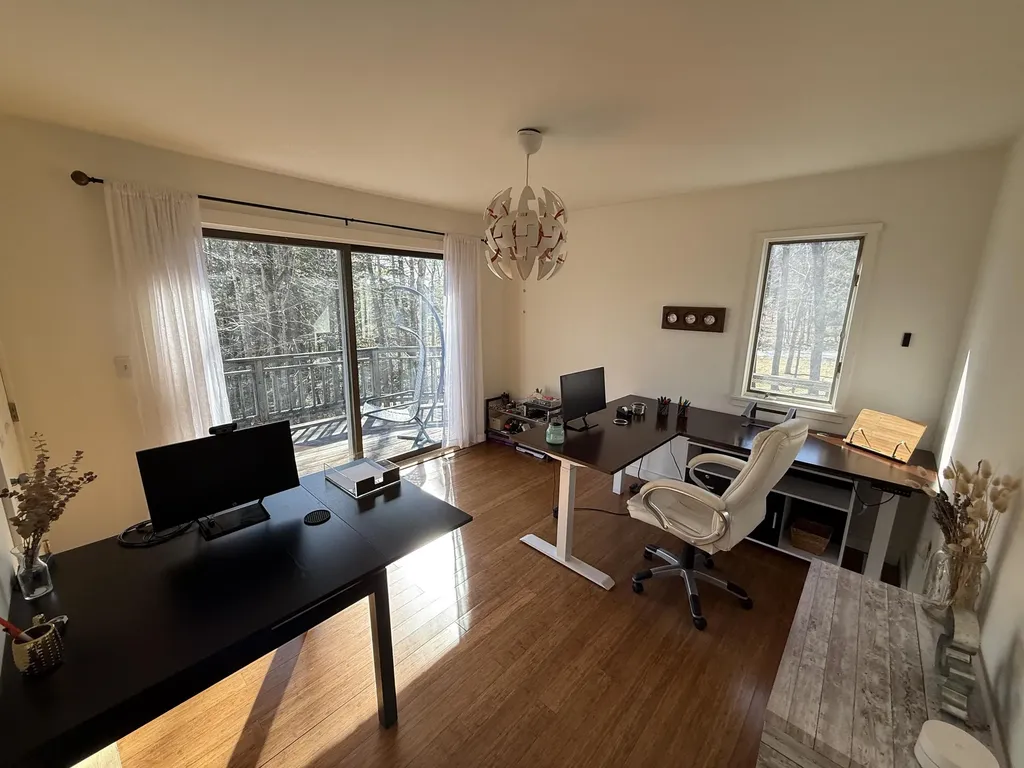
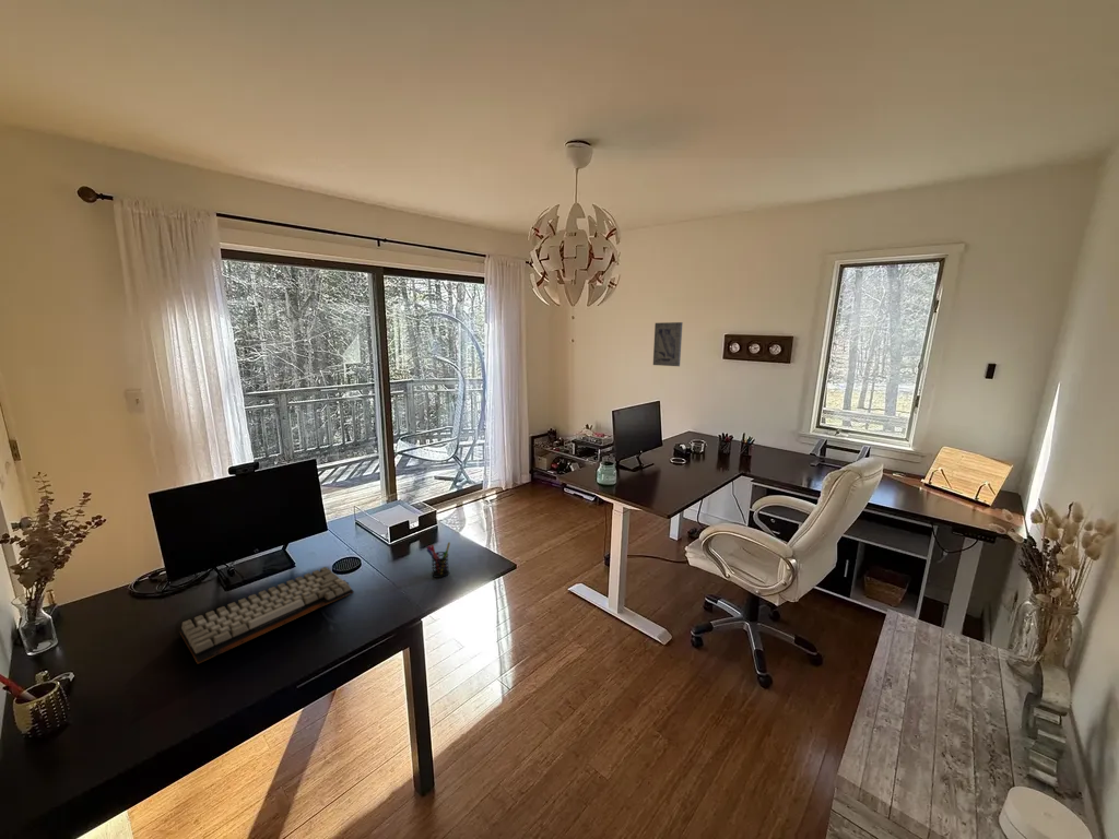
+ keyboard (272, 605)
+ pen holder (439, 558)
+ wall art (667, 344)
